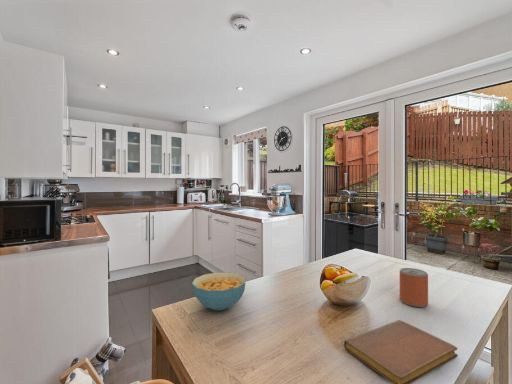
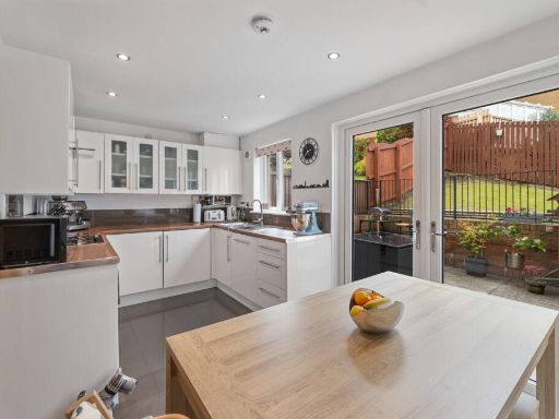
- notebook (399, 347)
- cereal bowl (219, 293)
- beverage can (413, 286)
